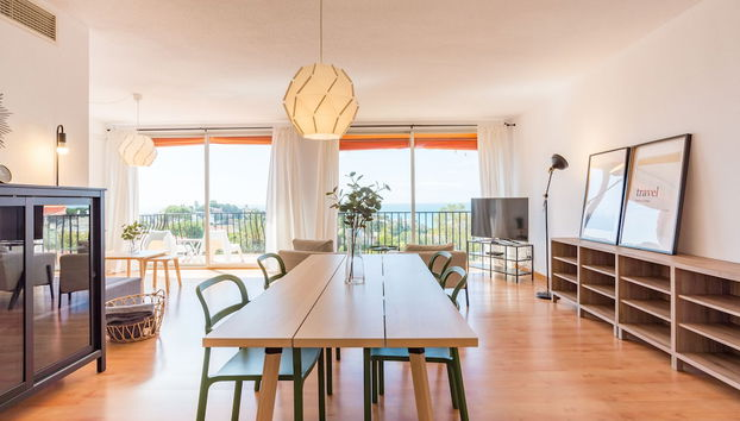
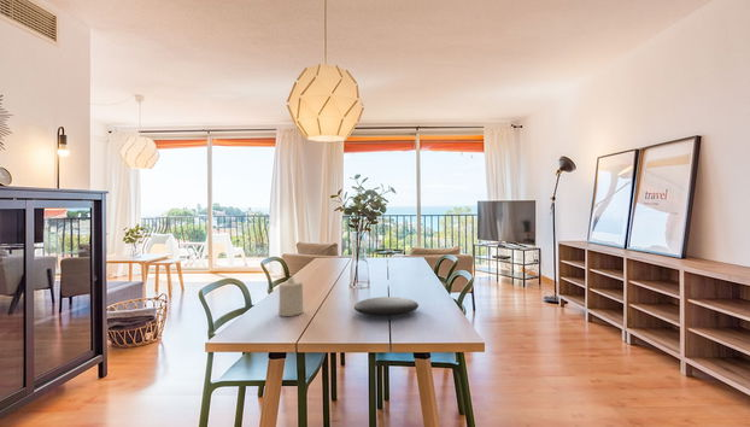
+ candle (291, 294)
+ plate (386, 305)
